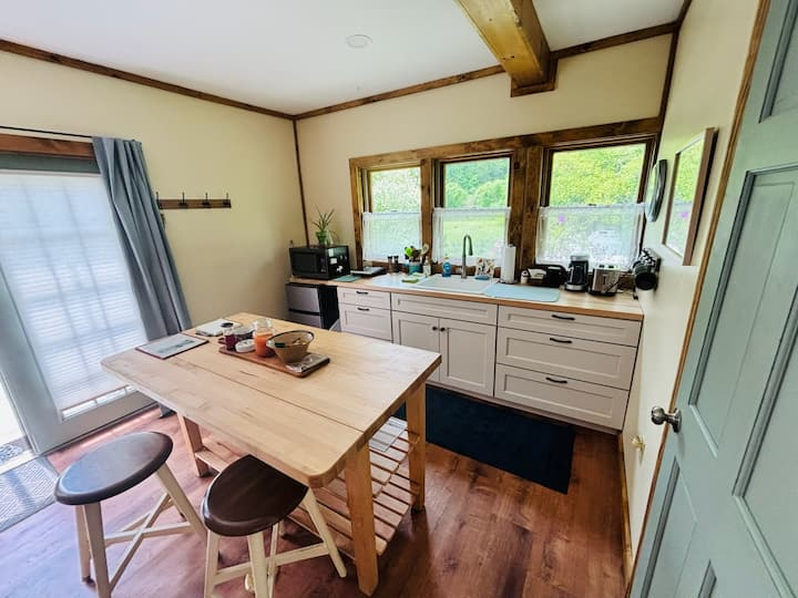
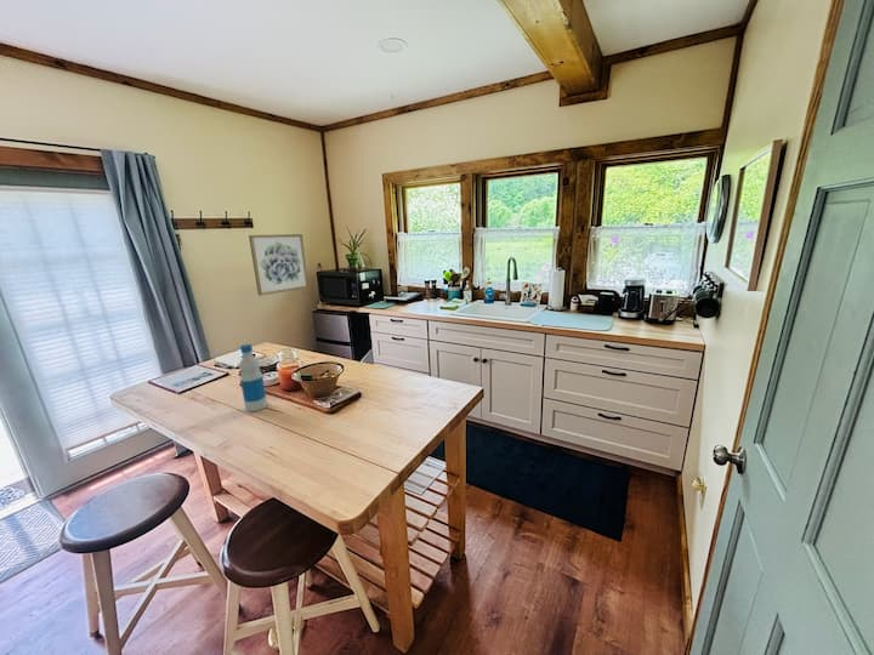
+ bottle (251, 376)
+ wall art (280, 263)
